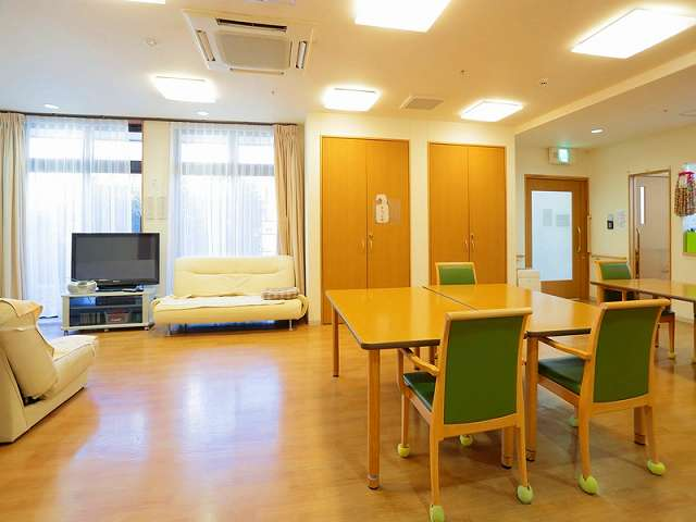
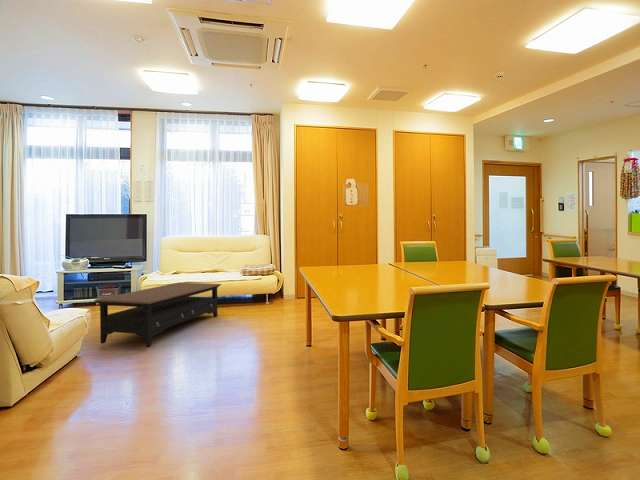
+ coffee table (166, 309)
